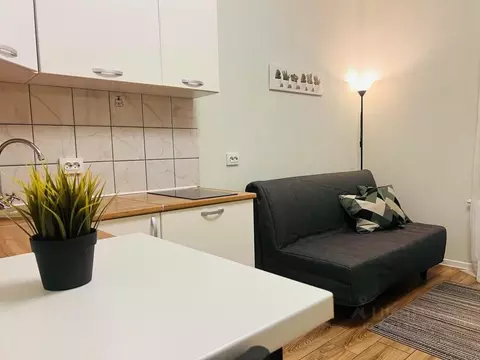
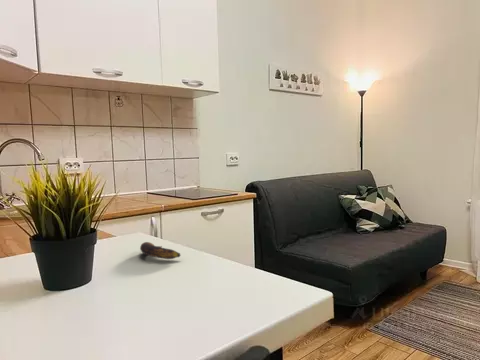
+ banana (159, 249)
